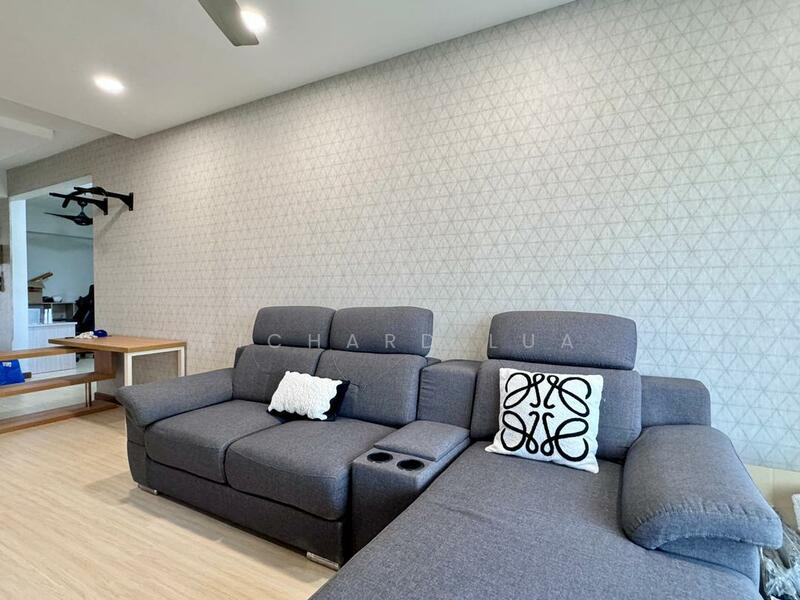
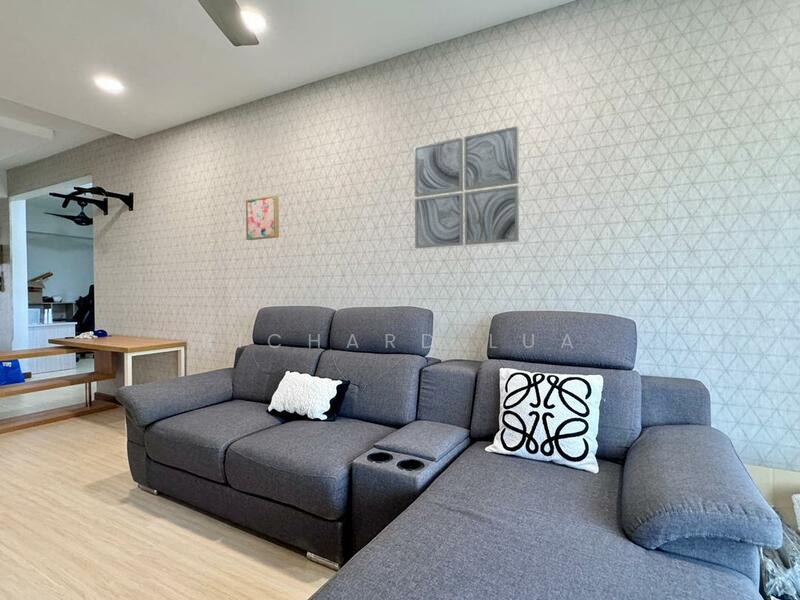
+ wall art (464, 192)
+ wall art (262, 218)
